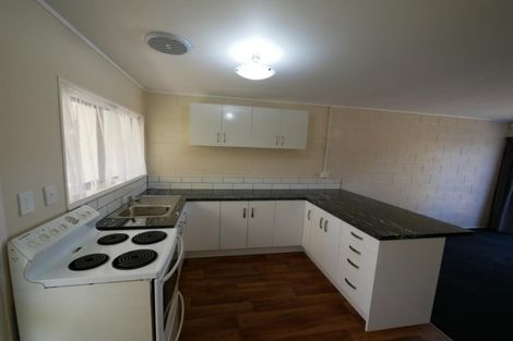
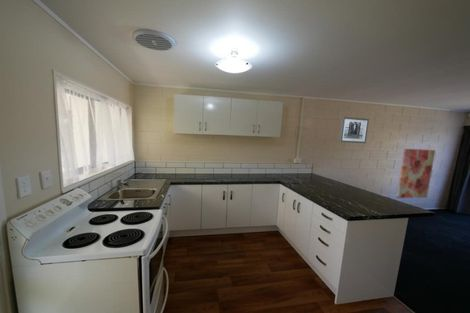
+ wall art (354, 130)
+ wall art (415, 173)
